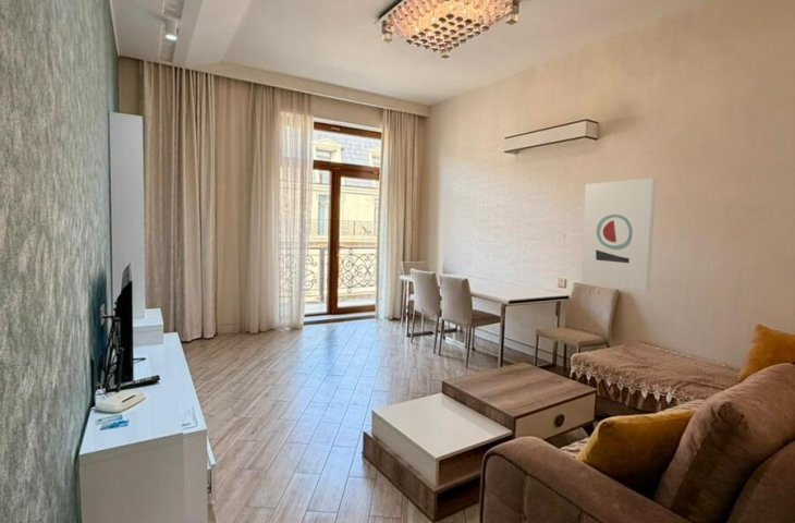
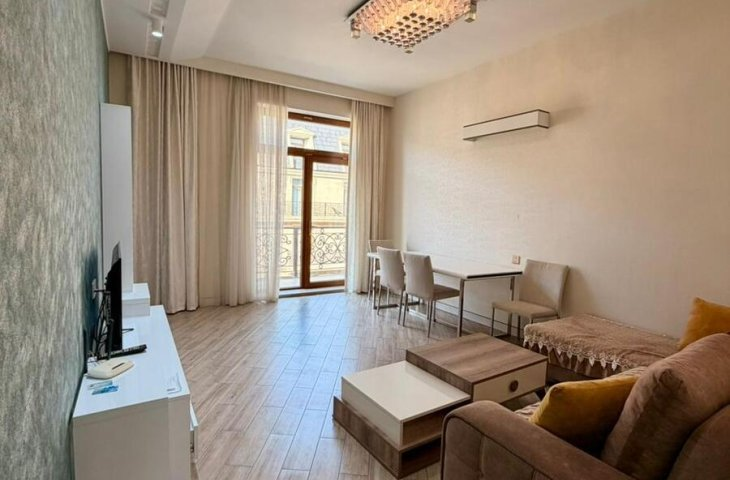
- wall art (615, 234)
